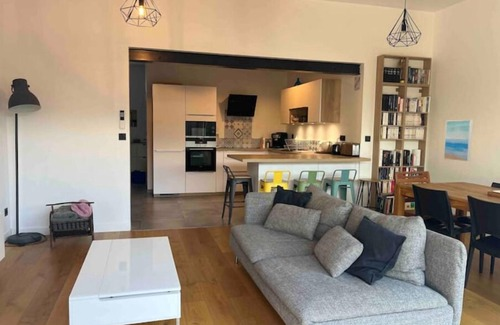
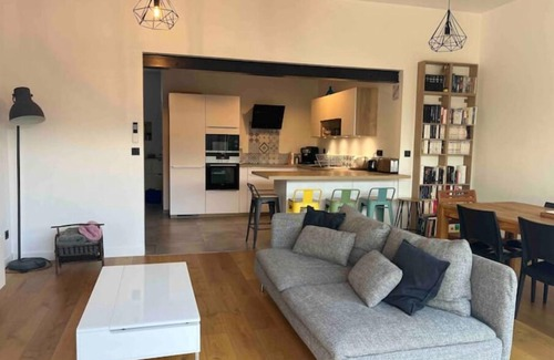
- wall art (457, 140)
